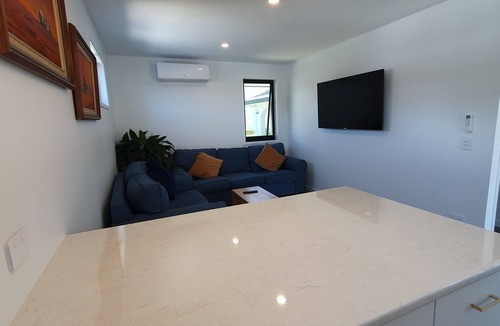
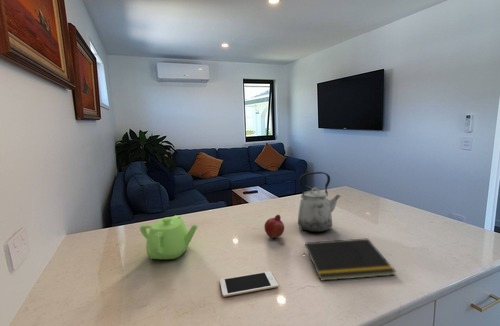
+ kettle (320, 199)
+ cell phone (248, 283)
+ notepad (346, 257)
+ fruit (274, 226)
+ teapot (169, 235)
